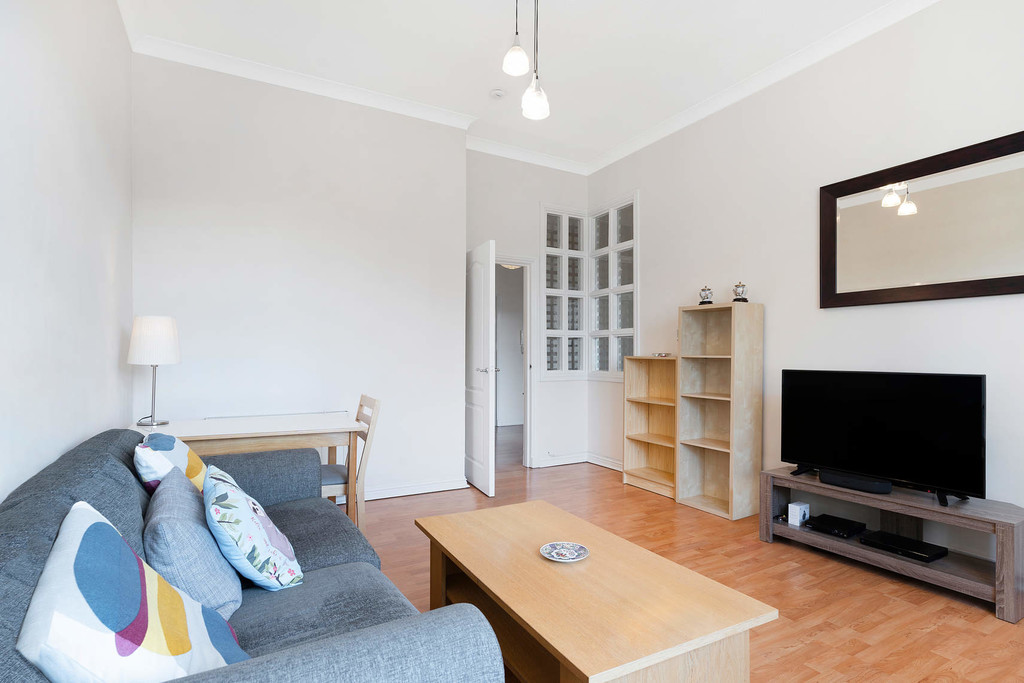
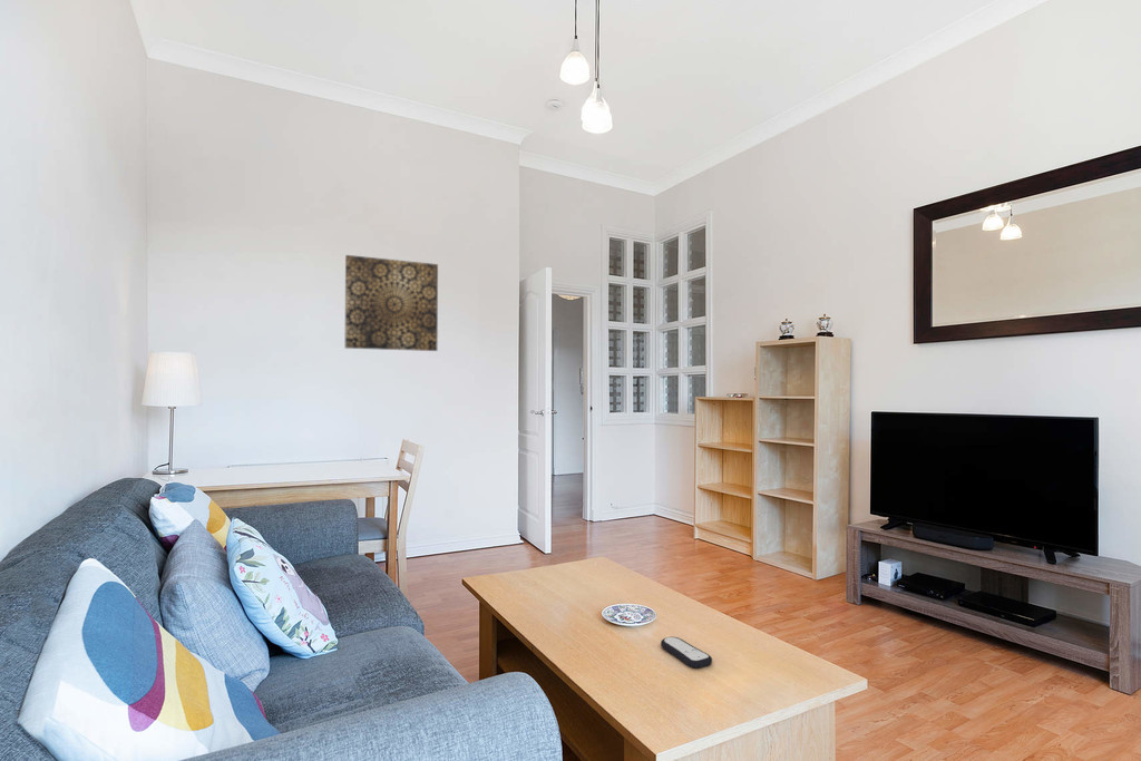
+ remote control (684, 651)
+ wall art (392, 304)
